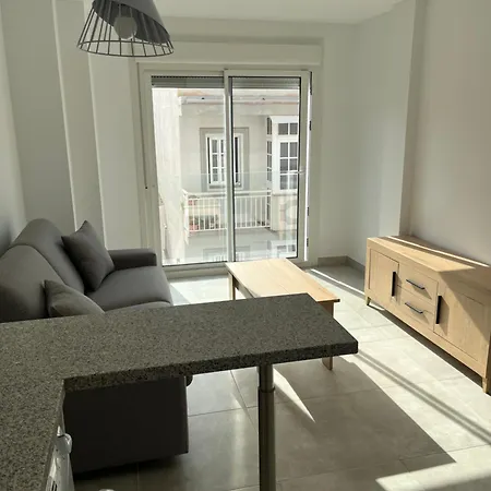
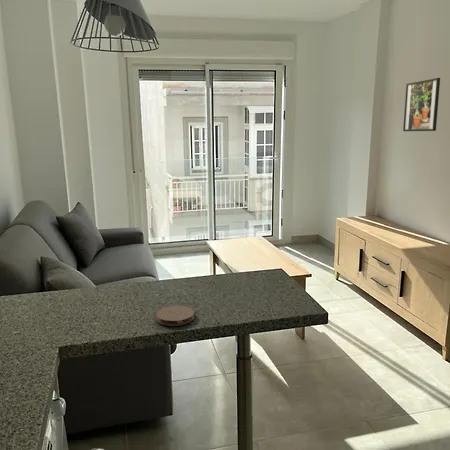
+ coaster (175, 315)
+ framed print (420, 106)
